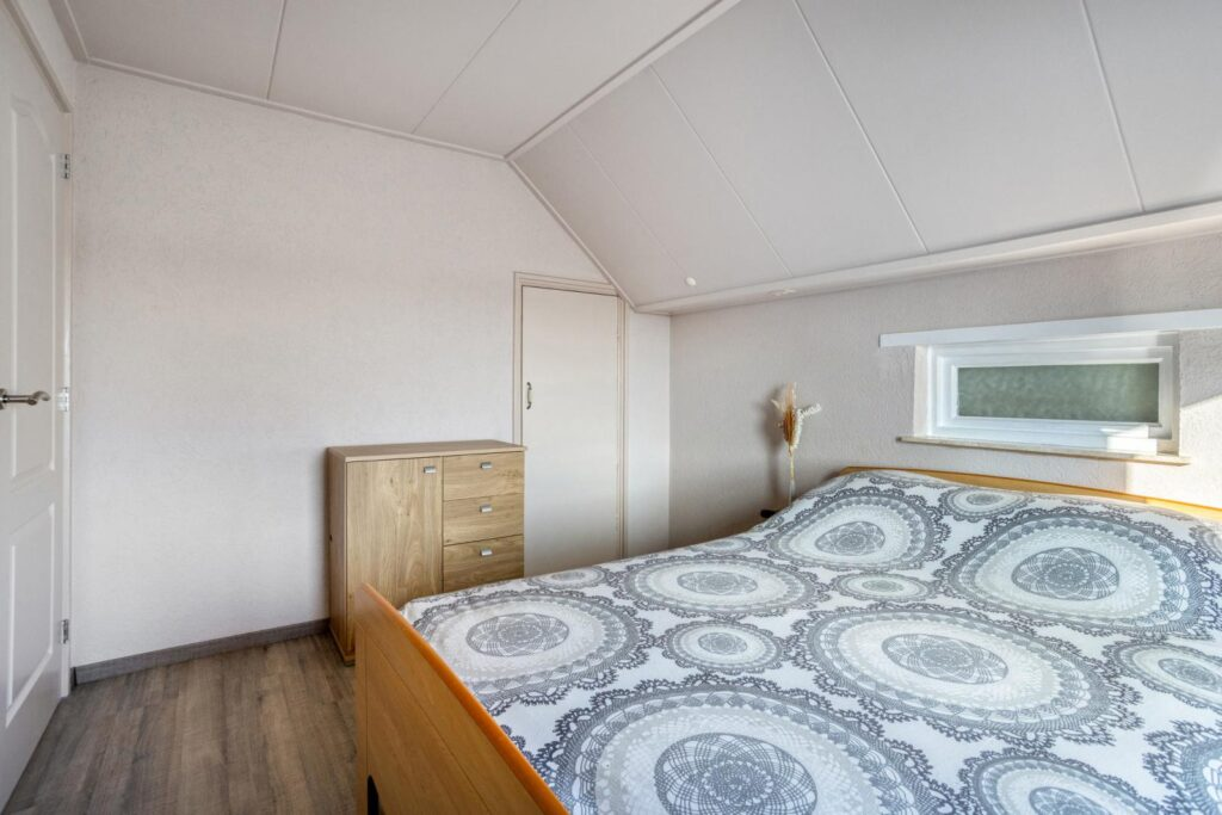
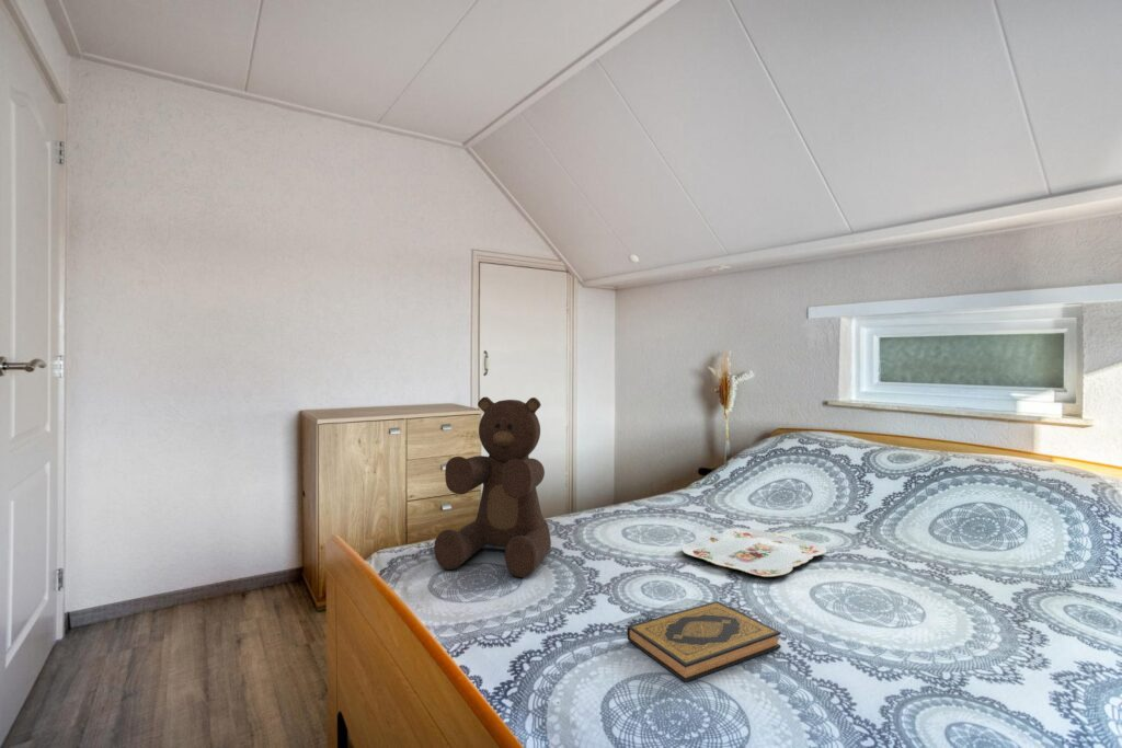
+ teddy bear (502, 477)
+ serving tray (754, 550)
+ hardback book (702, 635)
